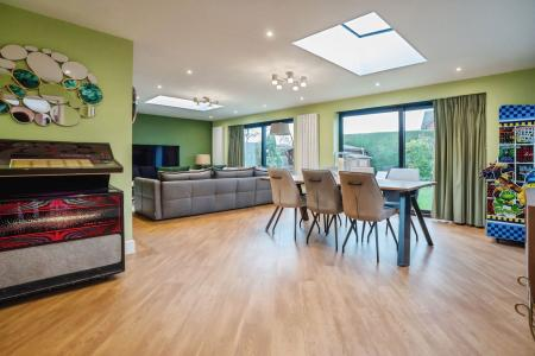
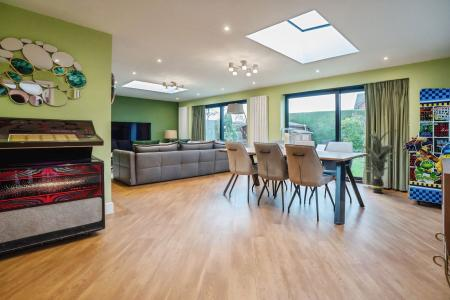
+ indoor plant (375, 159)
